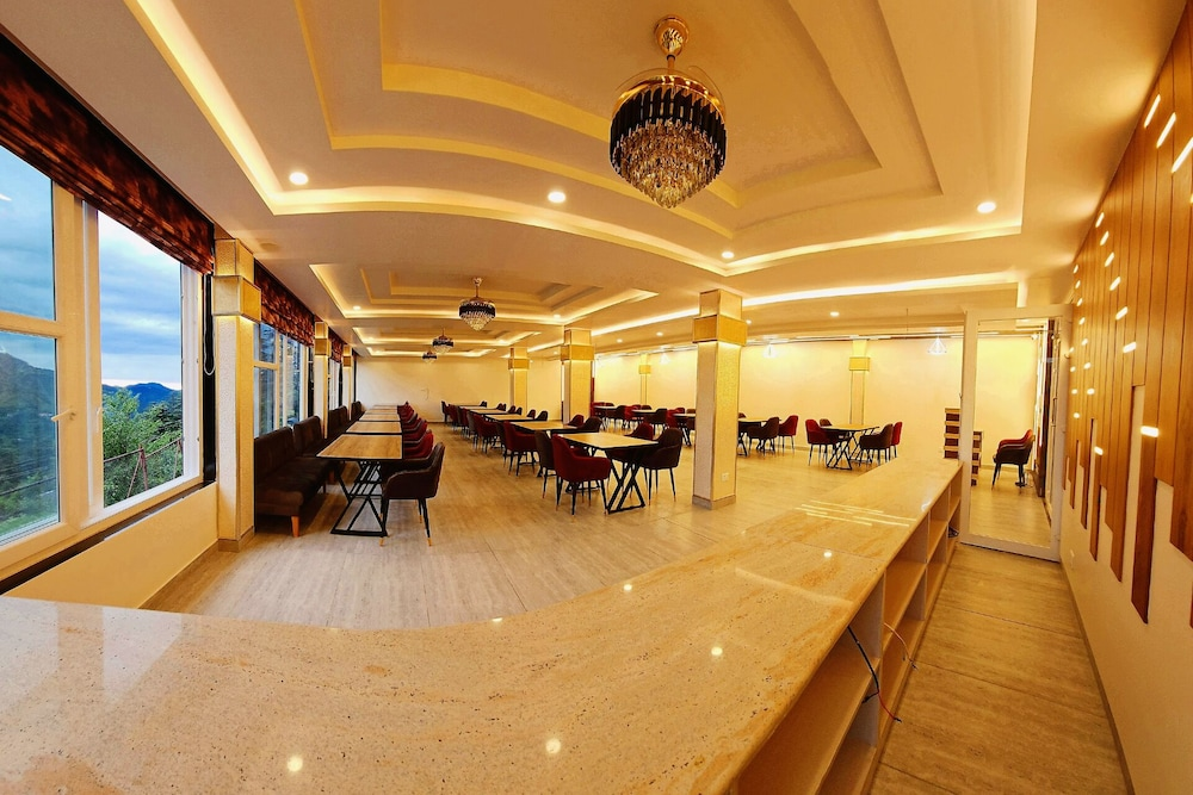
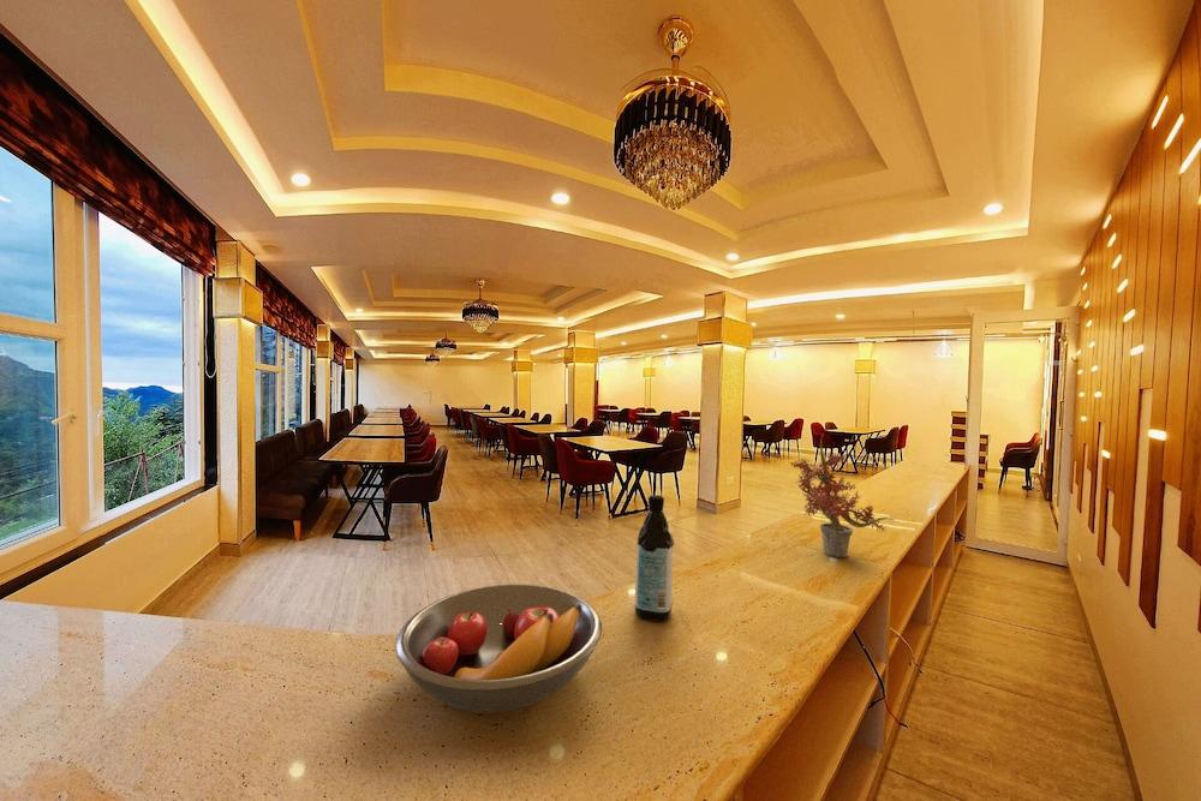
+ fruit bowl (502, 644)
+ potted plant (830, 491)
+ water bottle (655, 555)
